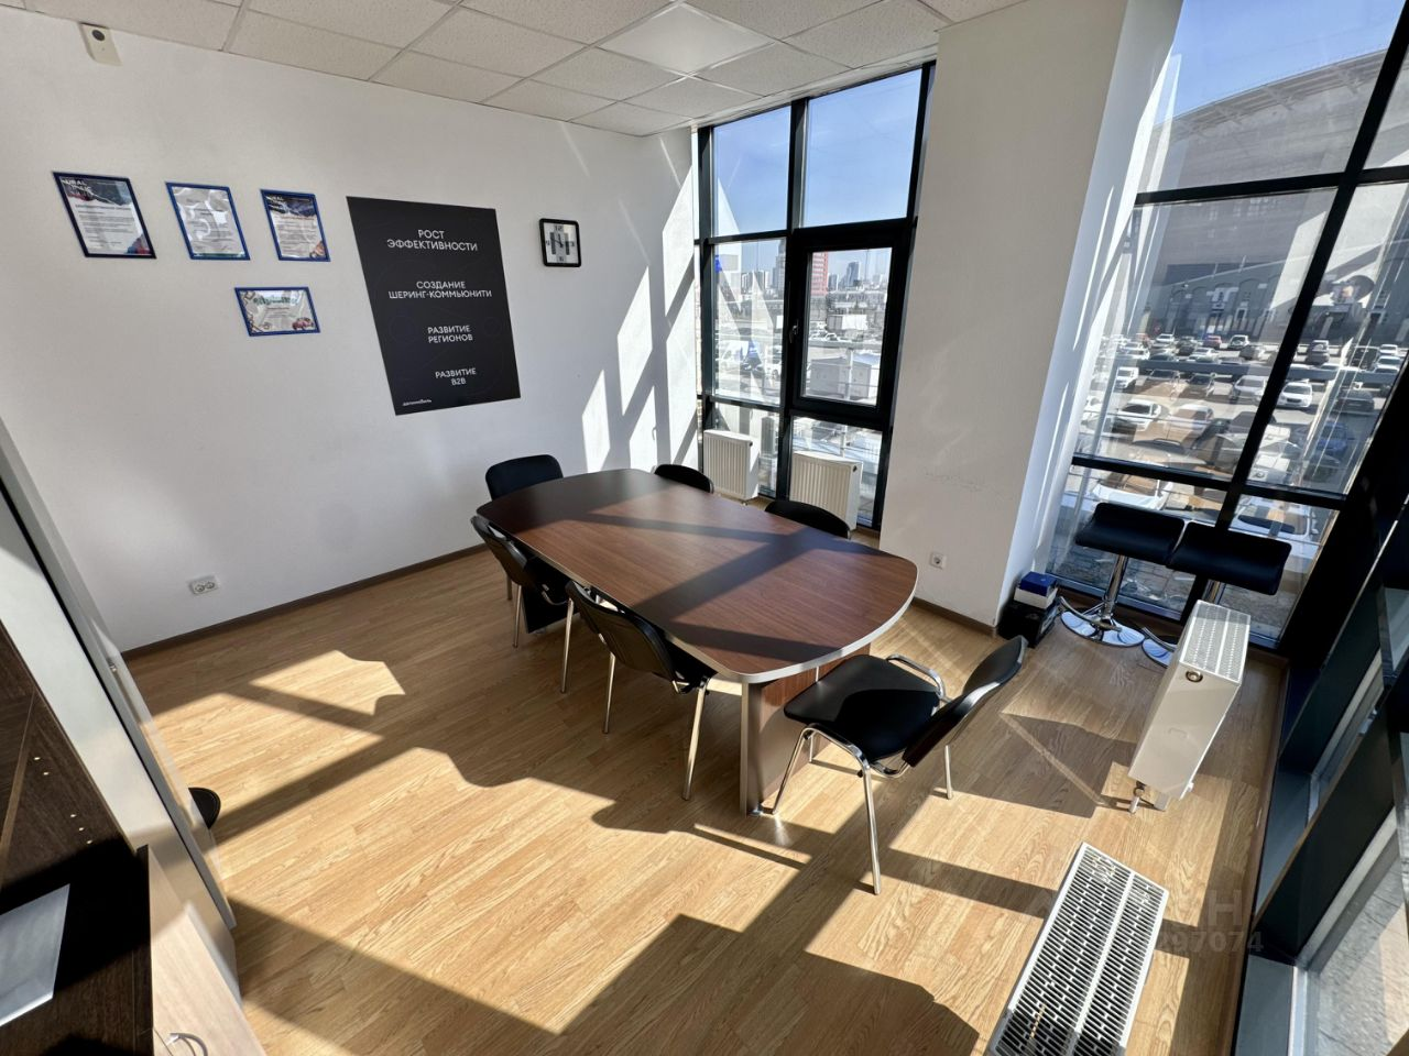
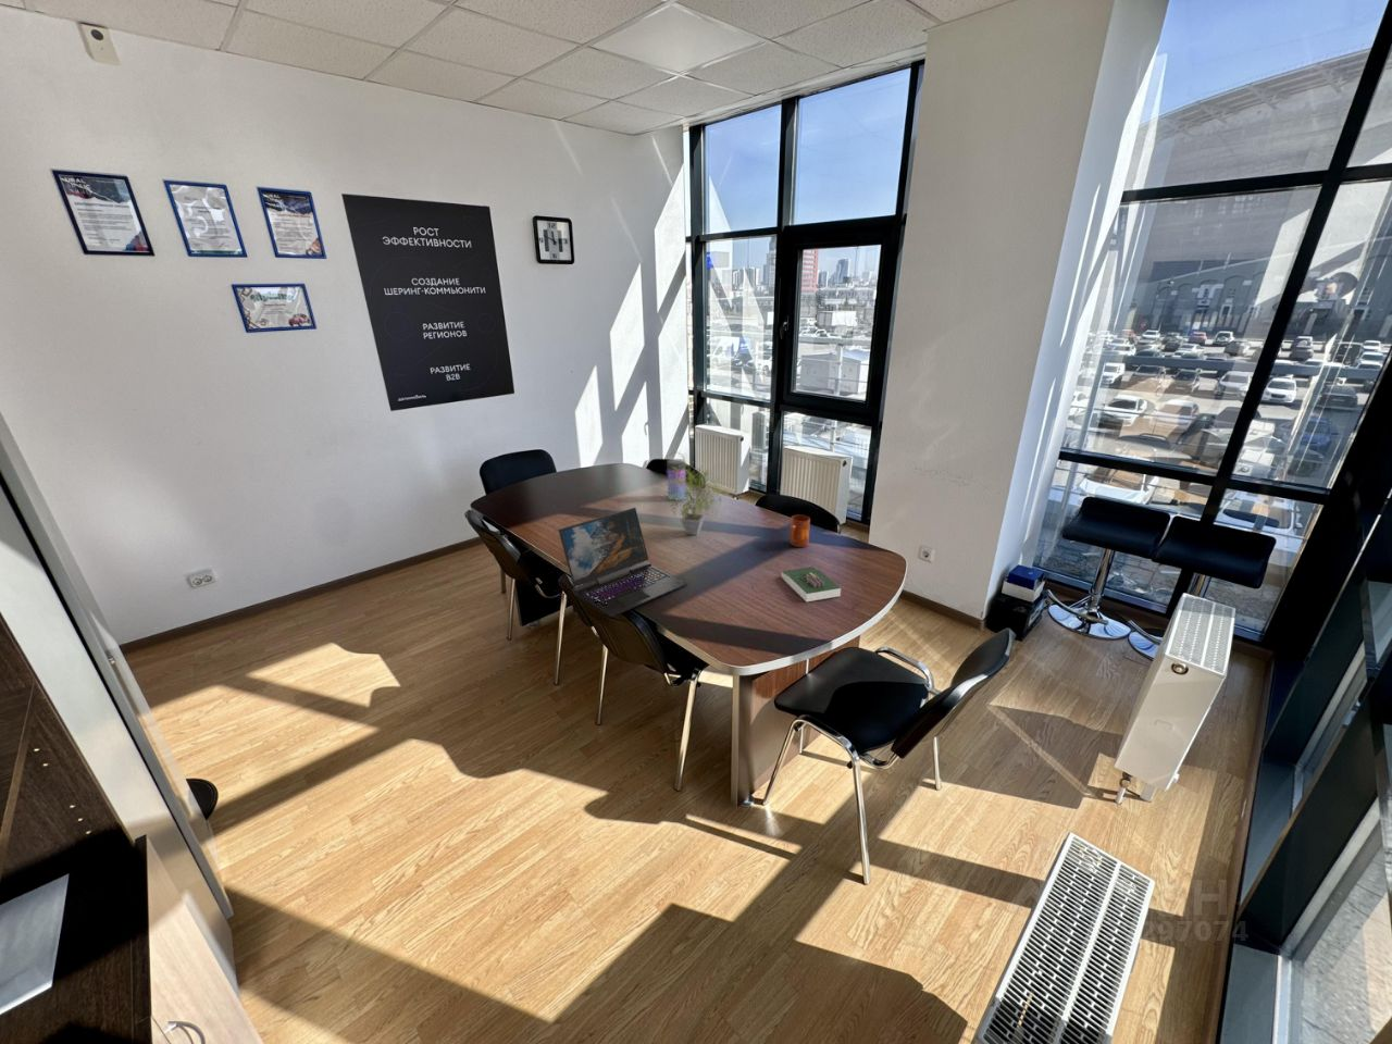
+ mug (797, 532)
+ laptop (625, 558)
+ water bottle (676, 475)
+ potted plant (696, 498)
+ book (809, 580)
